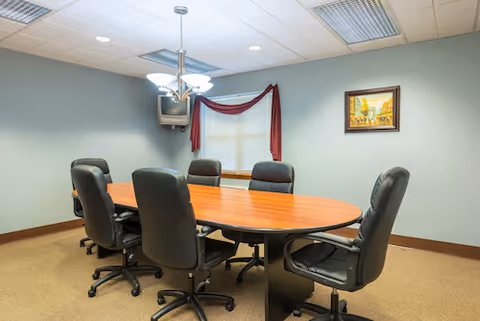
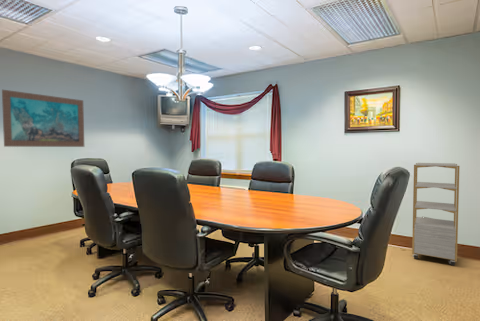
+ shelving unit (434, 208)
+ wall art (47, 121)
